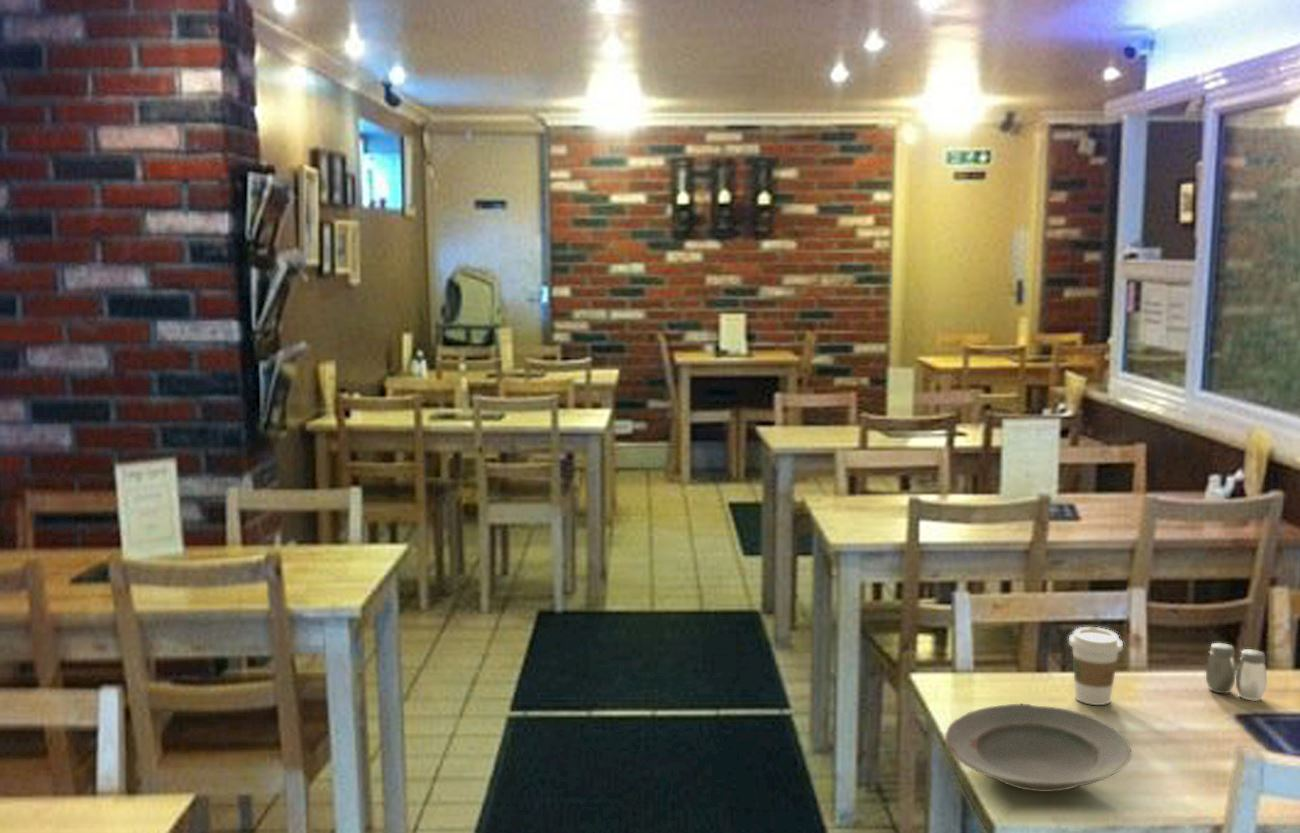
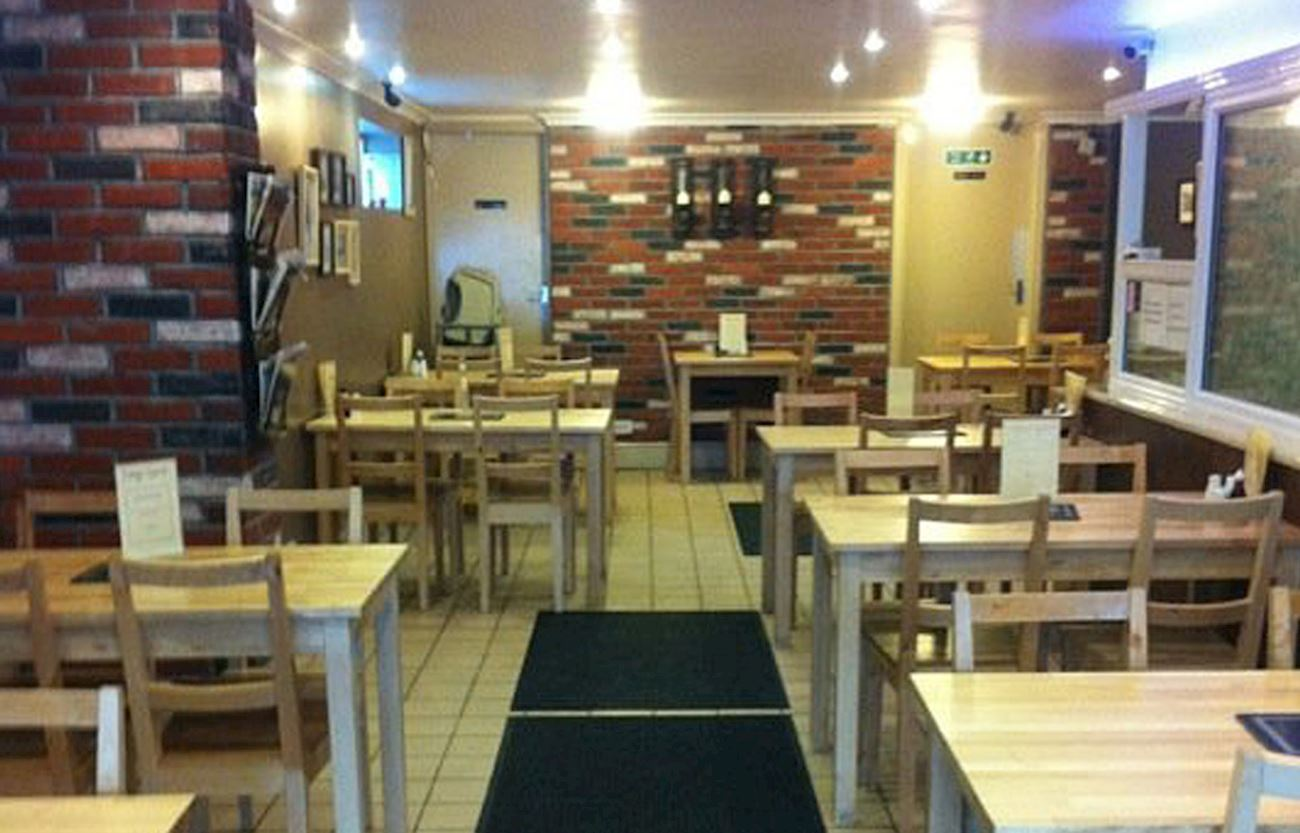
- salt and pepper shaker (1235, 670)
- coffee cup (1094, 666)
- plate (1035, 755)
